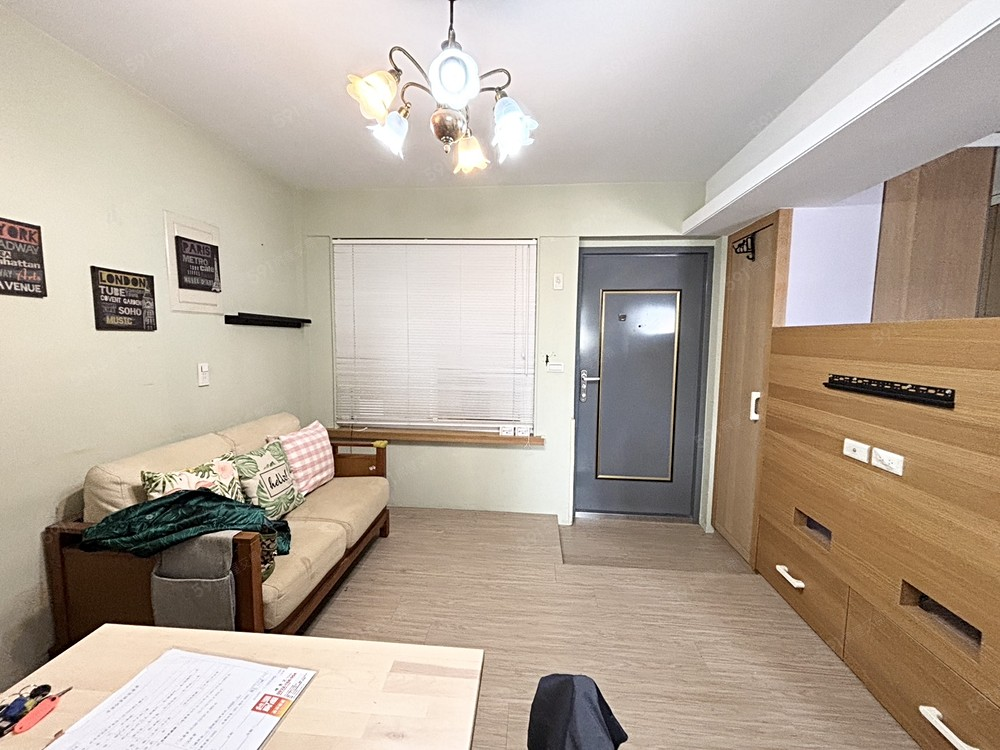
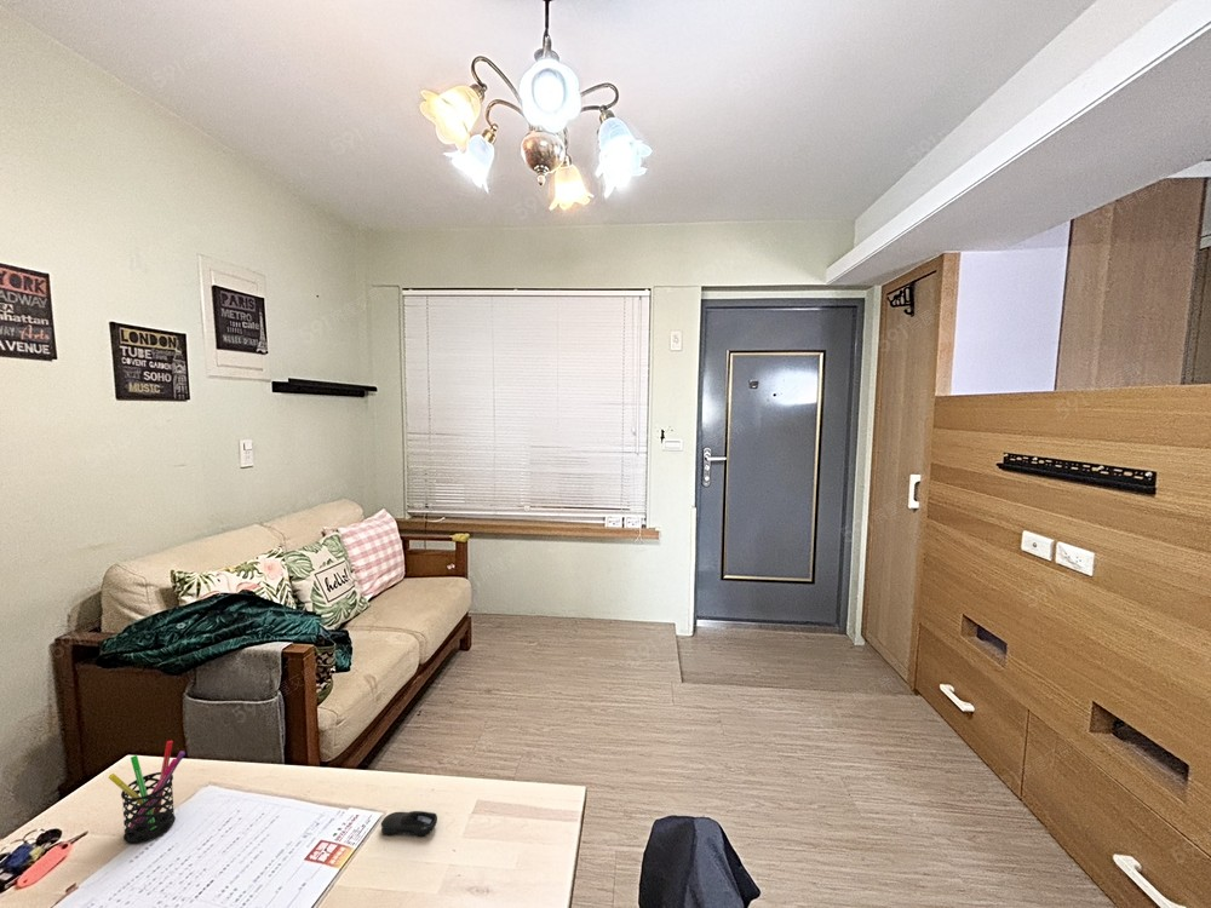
+ computer mouse (421, 820)
+ pen holder (148, 787)
